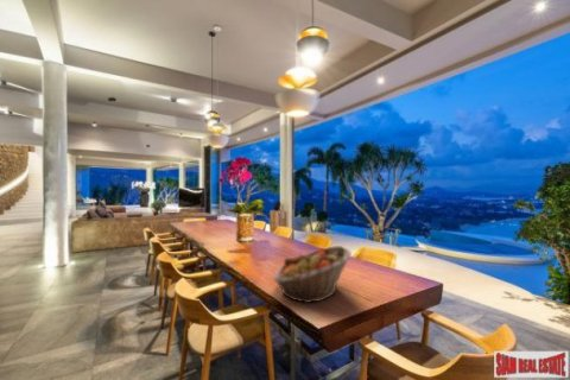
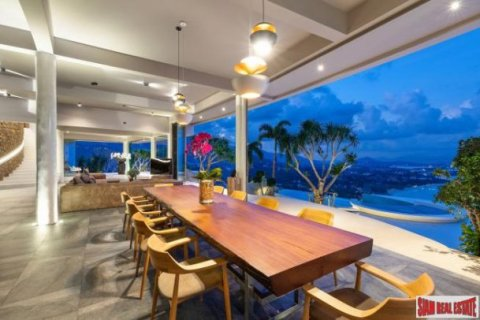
- fruit basket (312, 268)
